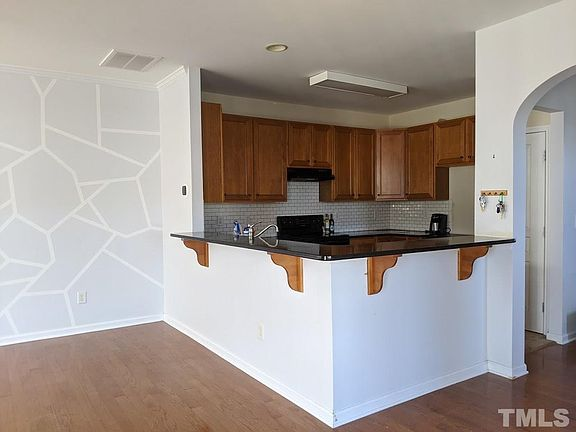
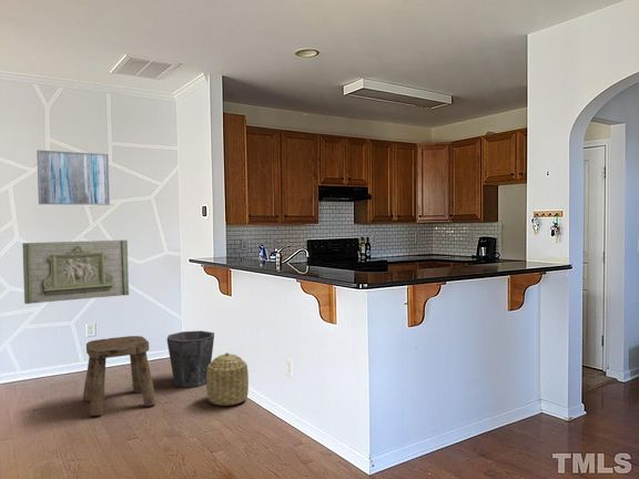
+ stool (131, 370)
+ wall art (74, 179)
+ basket (227, 376)
+ decorative wall panel (78, 269)
+ waste bin (191, 358)
